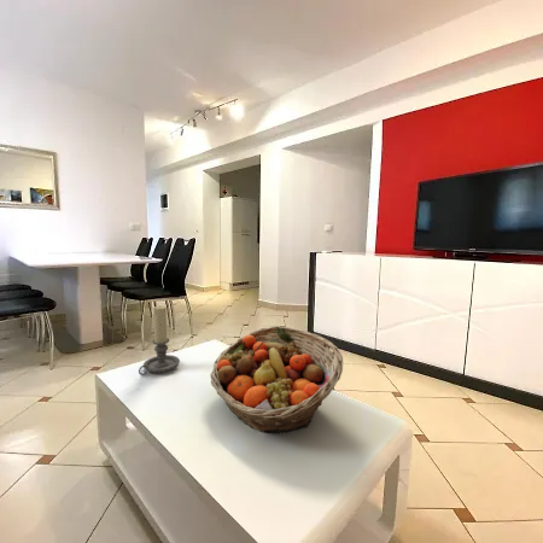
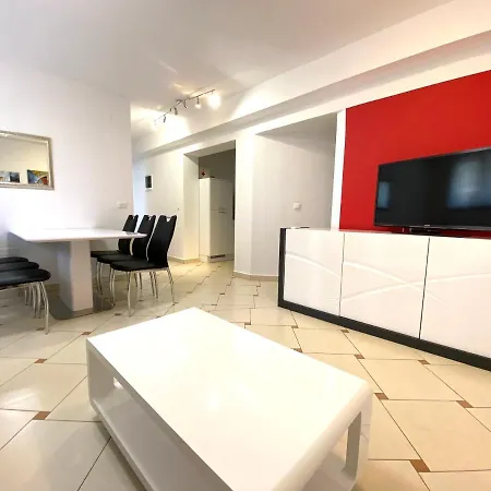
- fruit basket (274, 372)
- candle holder (157, 338)
